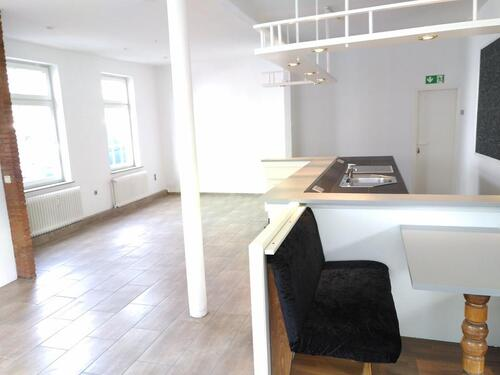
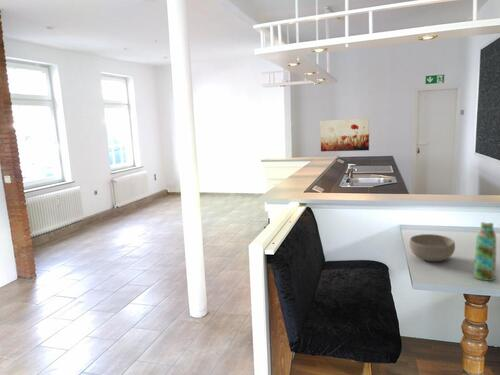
+ water bottle (485, 250)
+ wall art (344, 135)
+ bowl (431, 248)
